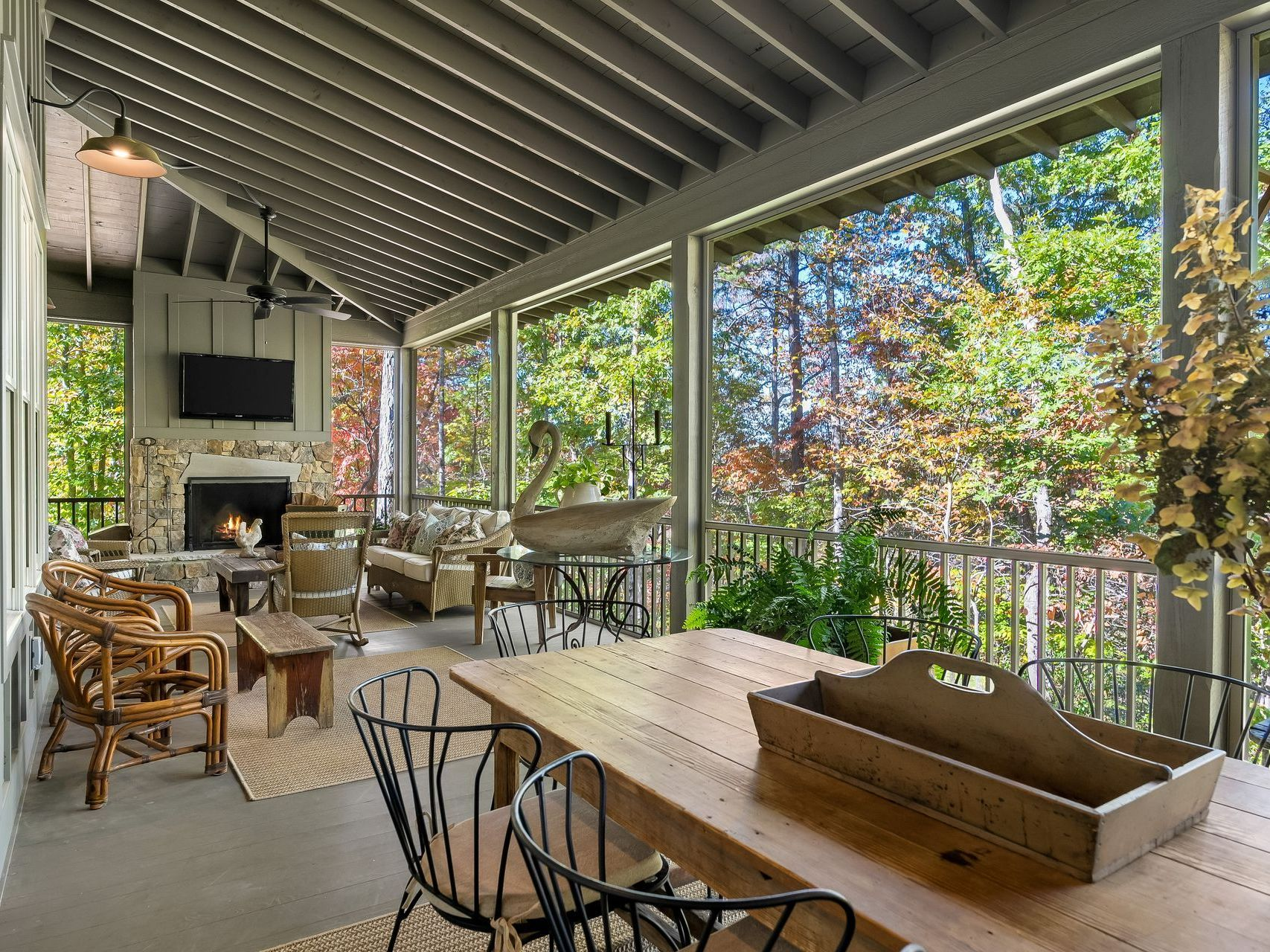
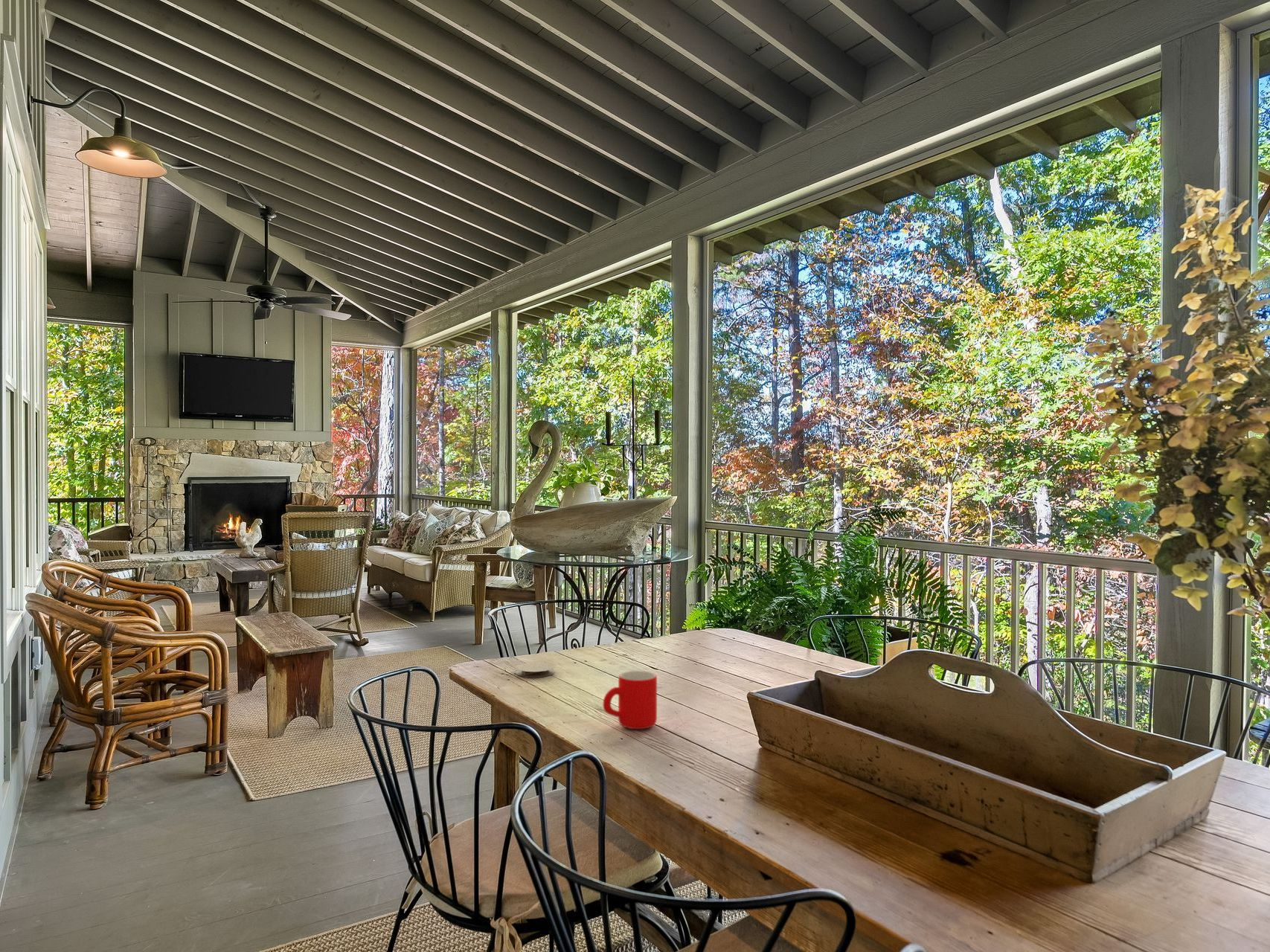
+ mug (629, 701)
+ coaster (535, 669)
